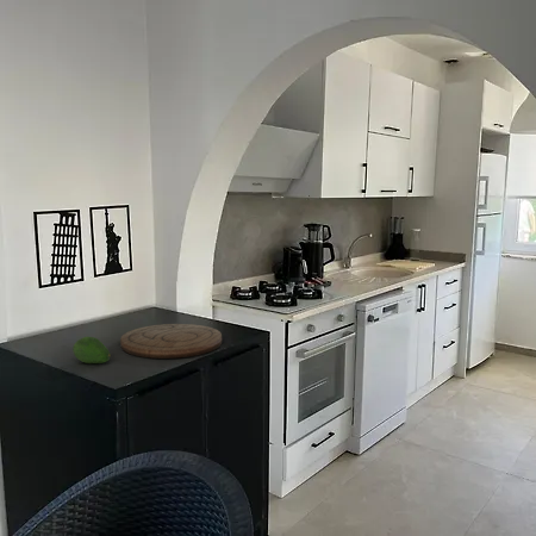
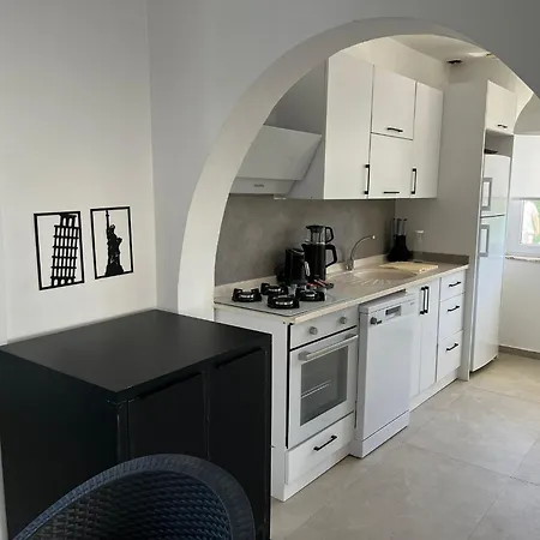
- fruit (92, 349)
- cutting board (172, 339)
